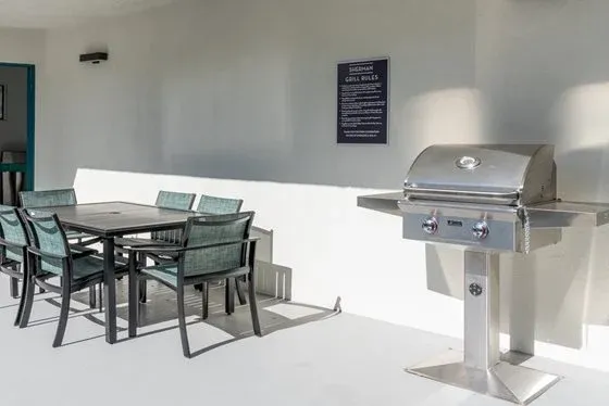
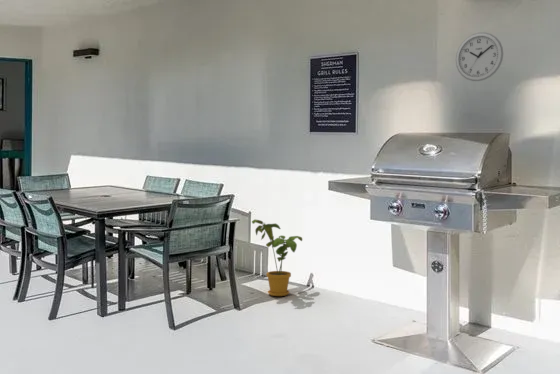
+ wall clock (478, 56)
+ house plant (283, 256)
